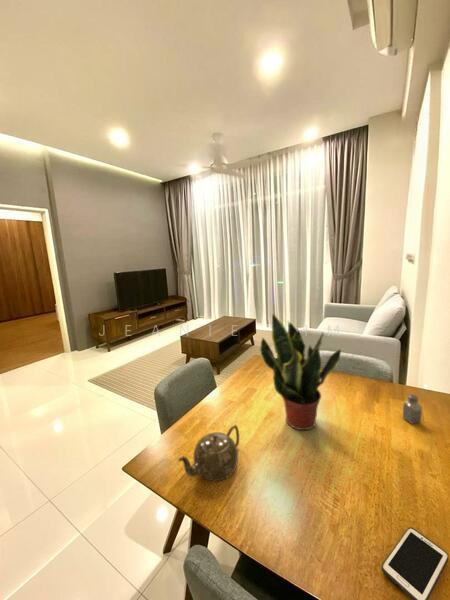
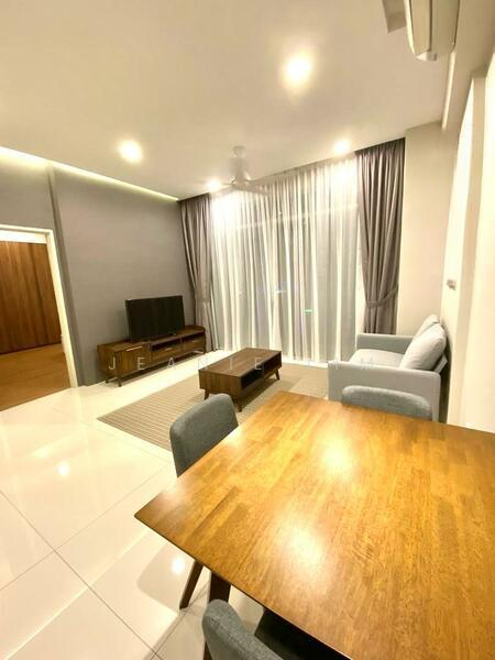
- teapot (212, 451)
- potted plant (303, 370)
- saltshaker (412, 408)
- cell phone (415, 562)
